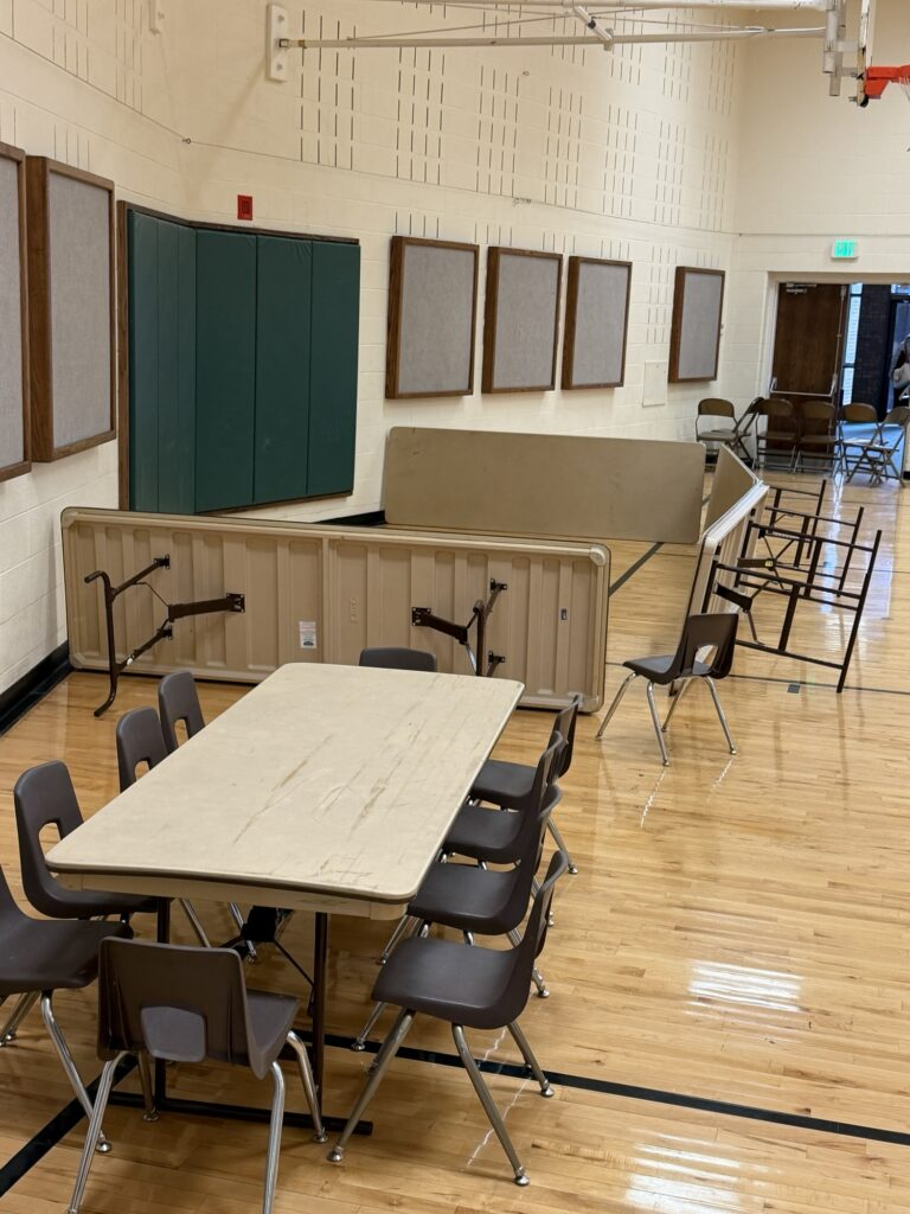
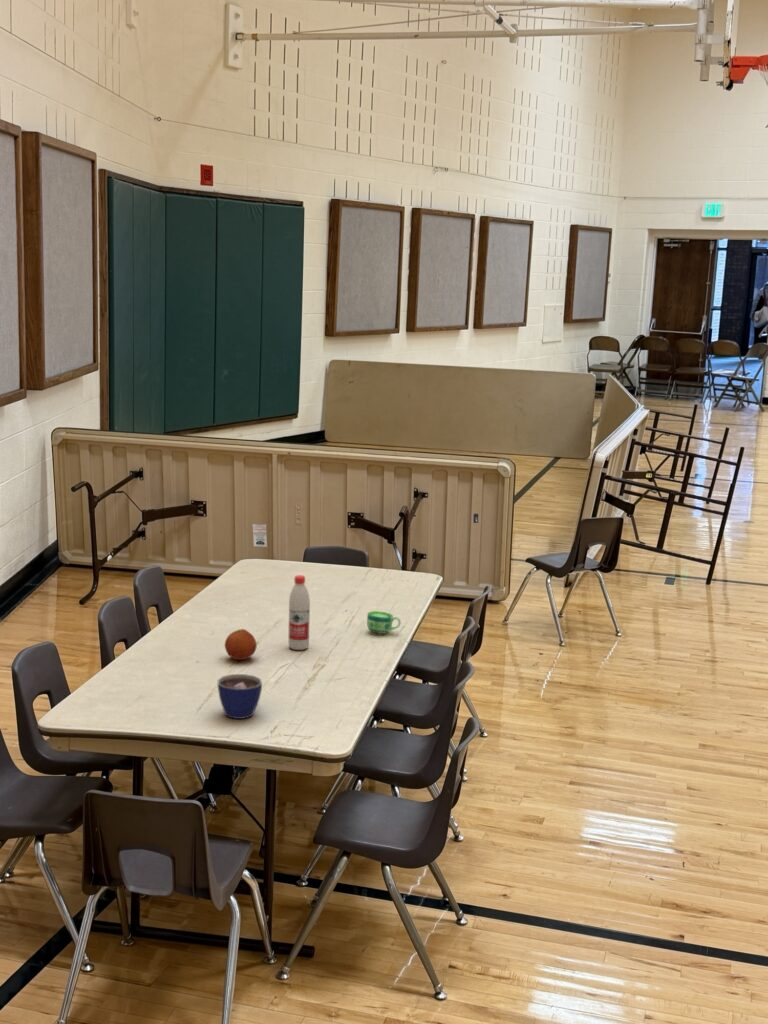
+ cup (242, 694)
+ fruit (240, 644)
+ cup (383, 622)
+ water bottle (299, 612)
